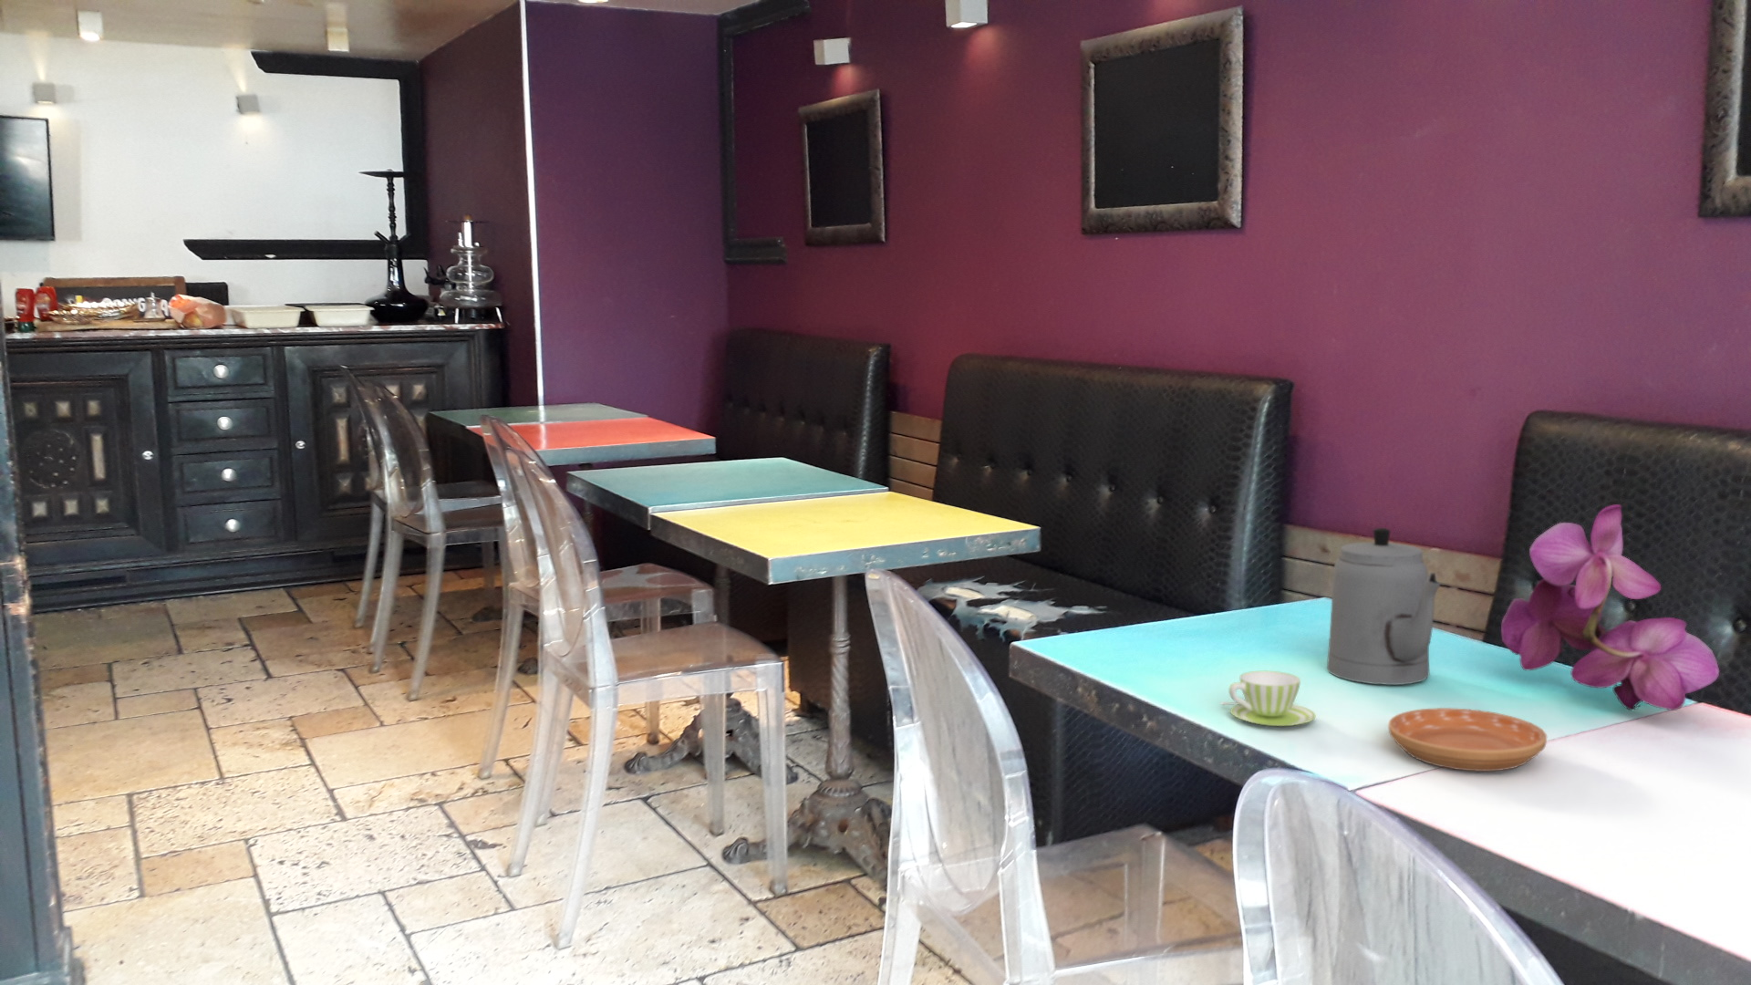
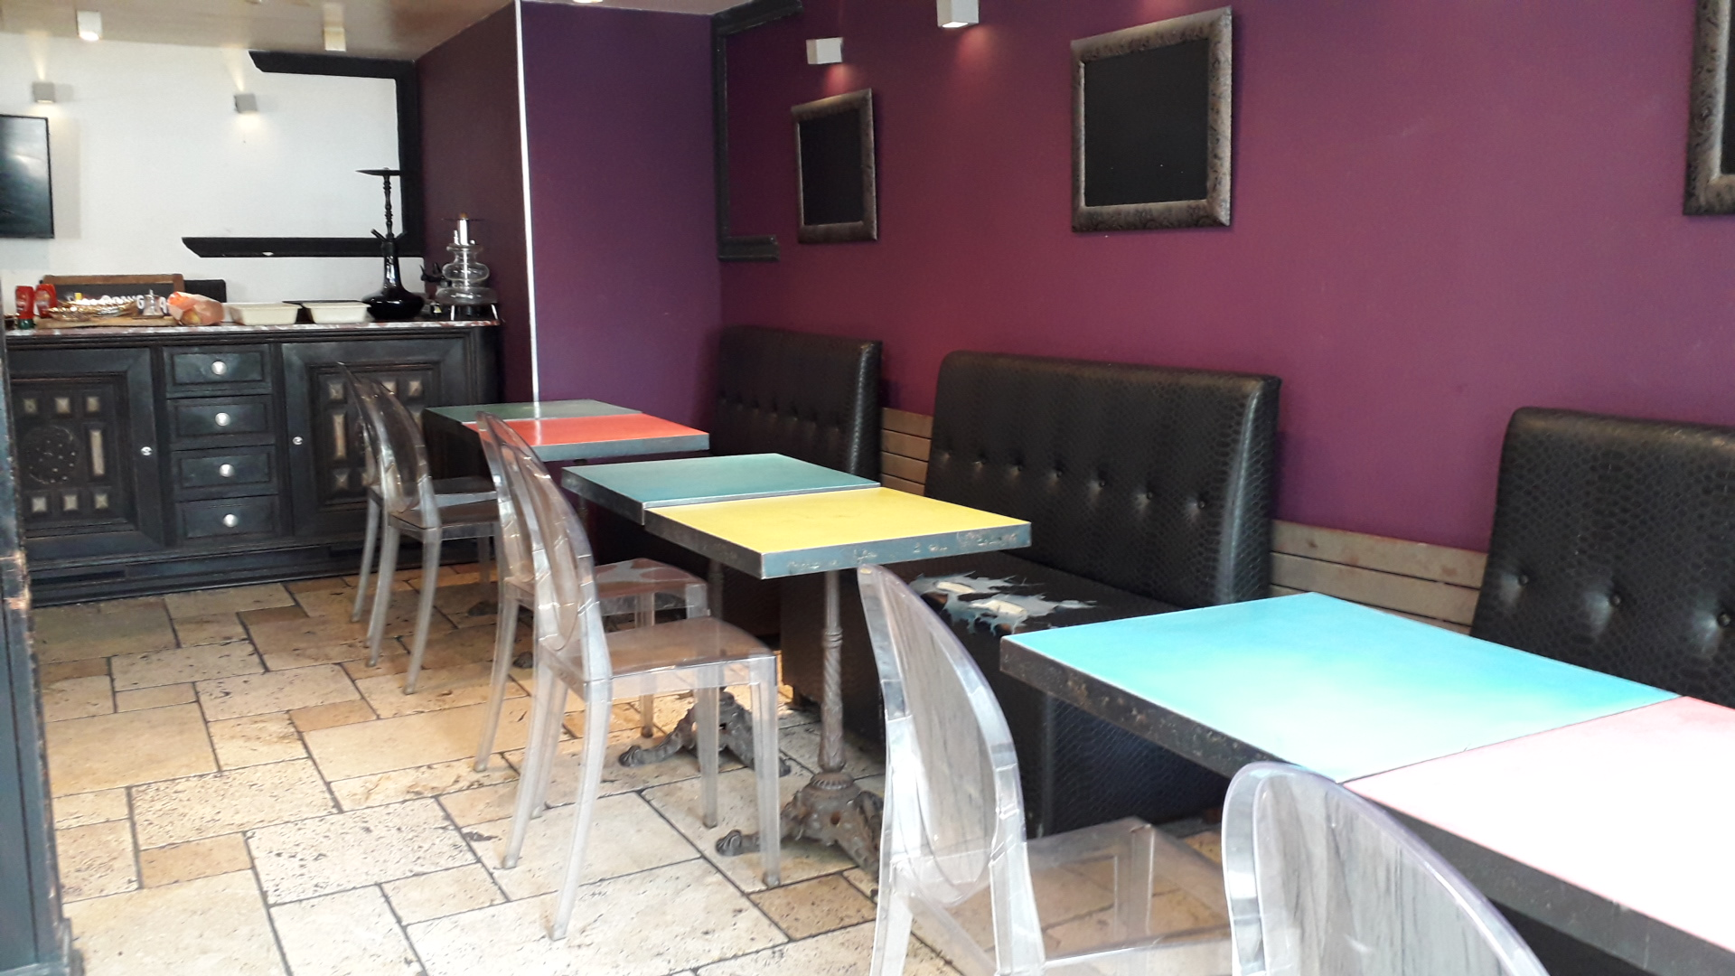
- saucer (1466, 740)
- teapot (1383, 601)
- flower (1621, 594)
- cup (1270, 698)
